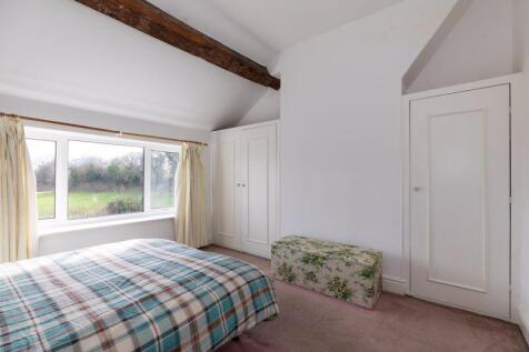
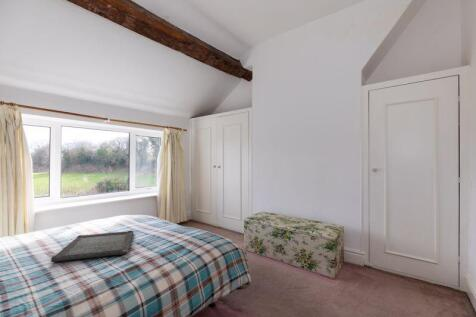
+ serving tray (100, 243)
